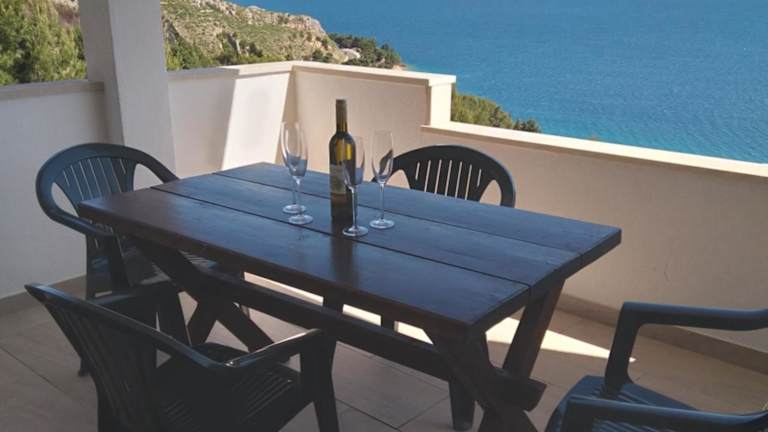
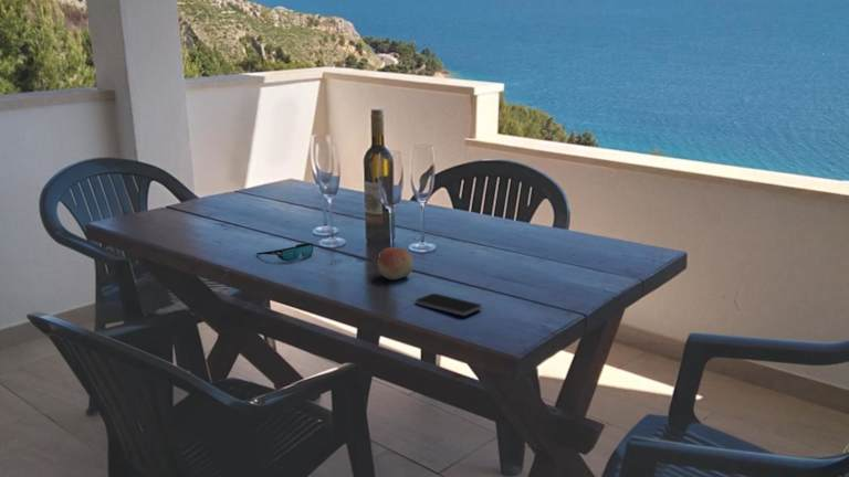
+ fruit (395, 263)
+ sunglasses (289, 247)
+ smartphone (448, 304)
